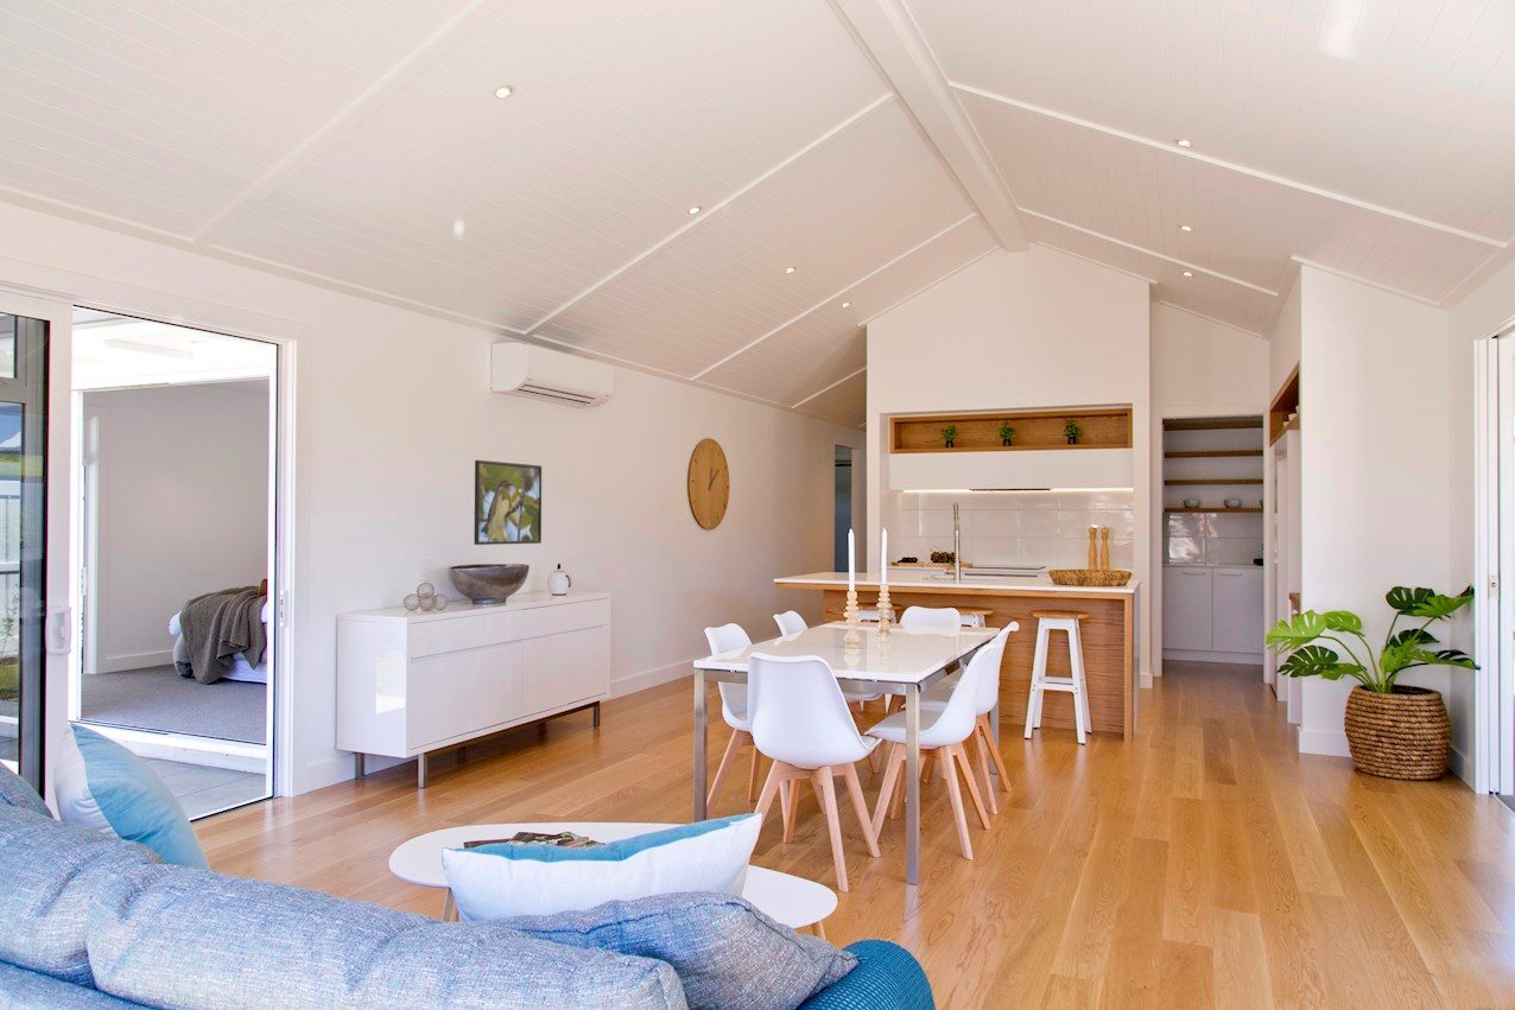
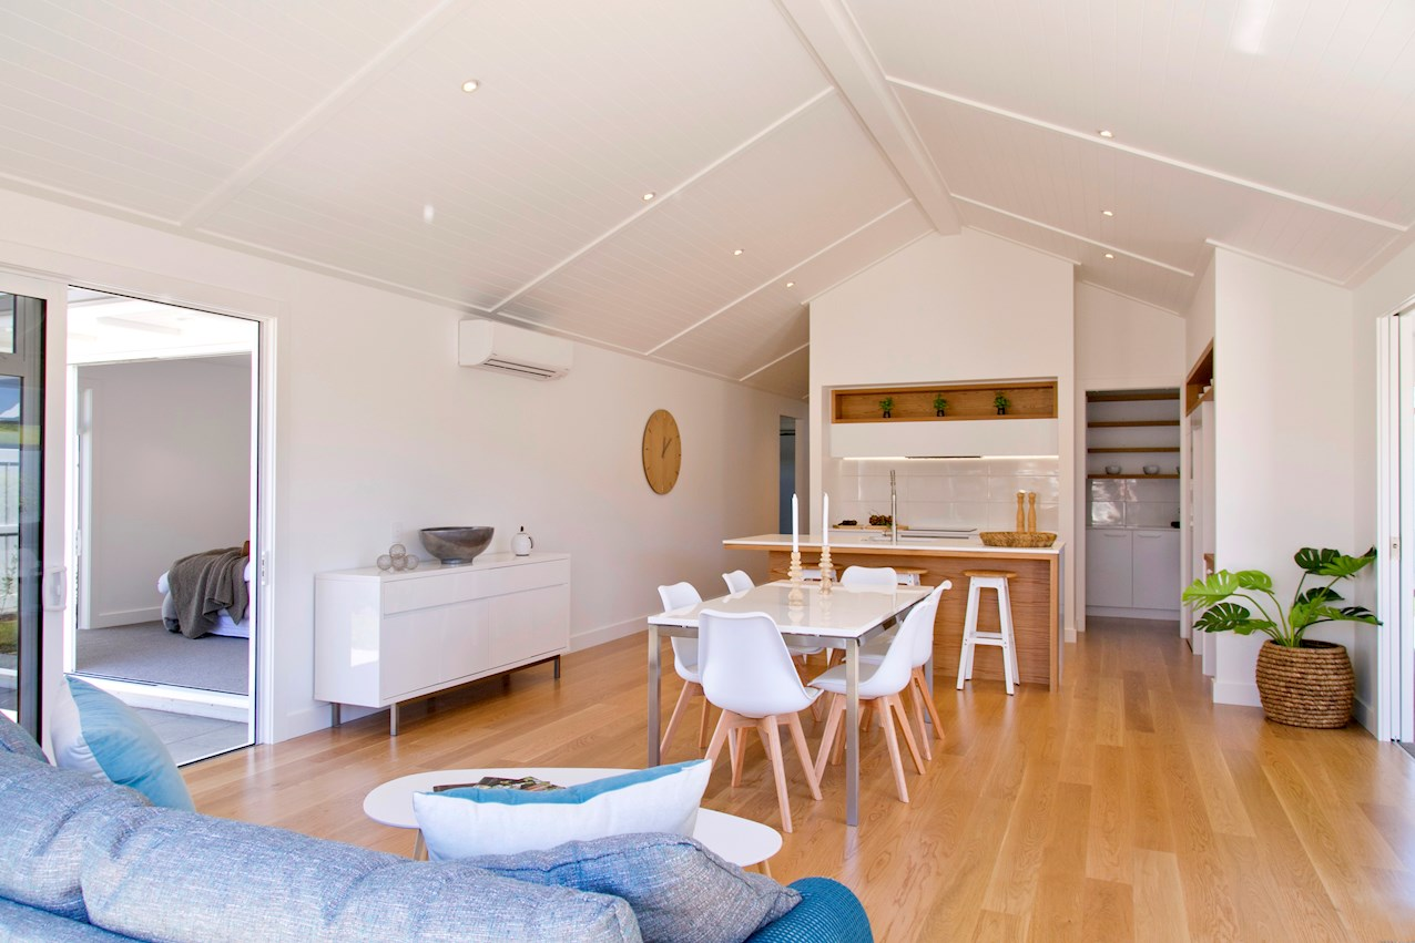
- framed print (509, 503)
